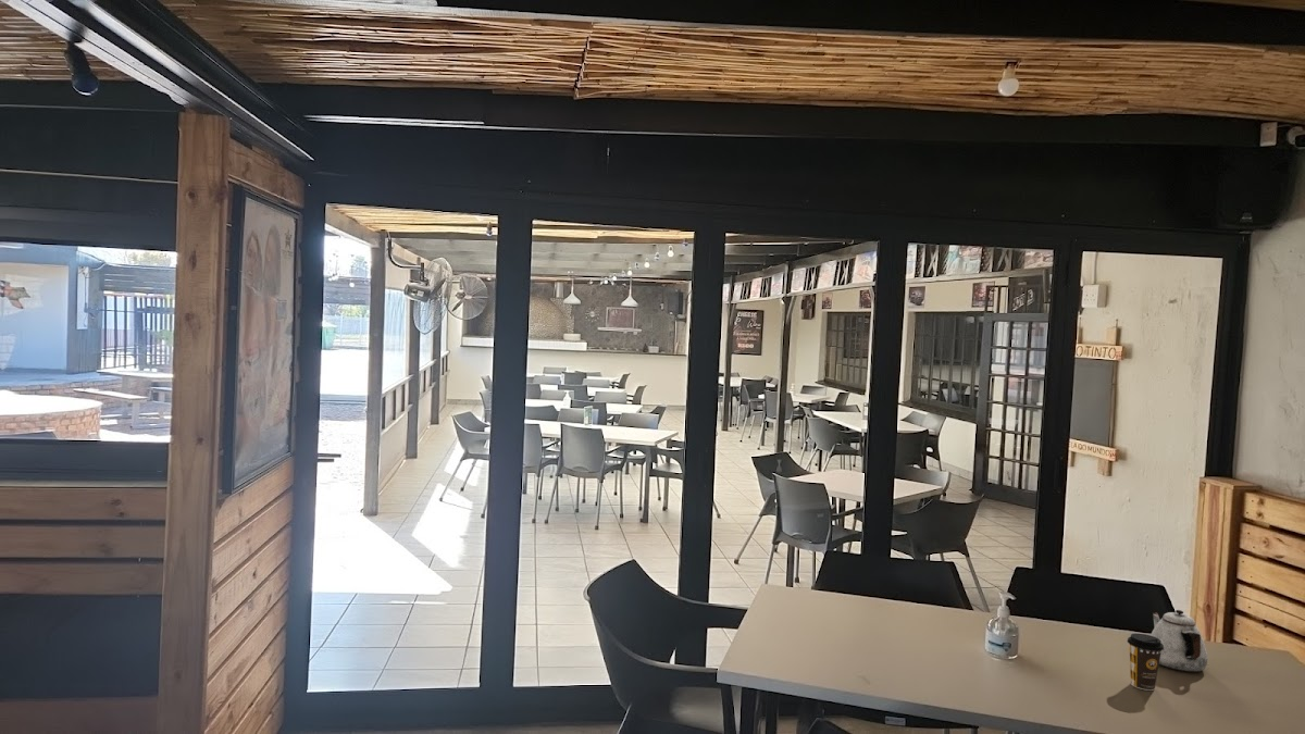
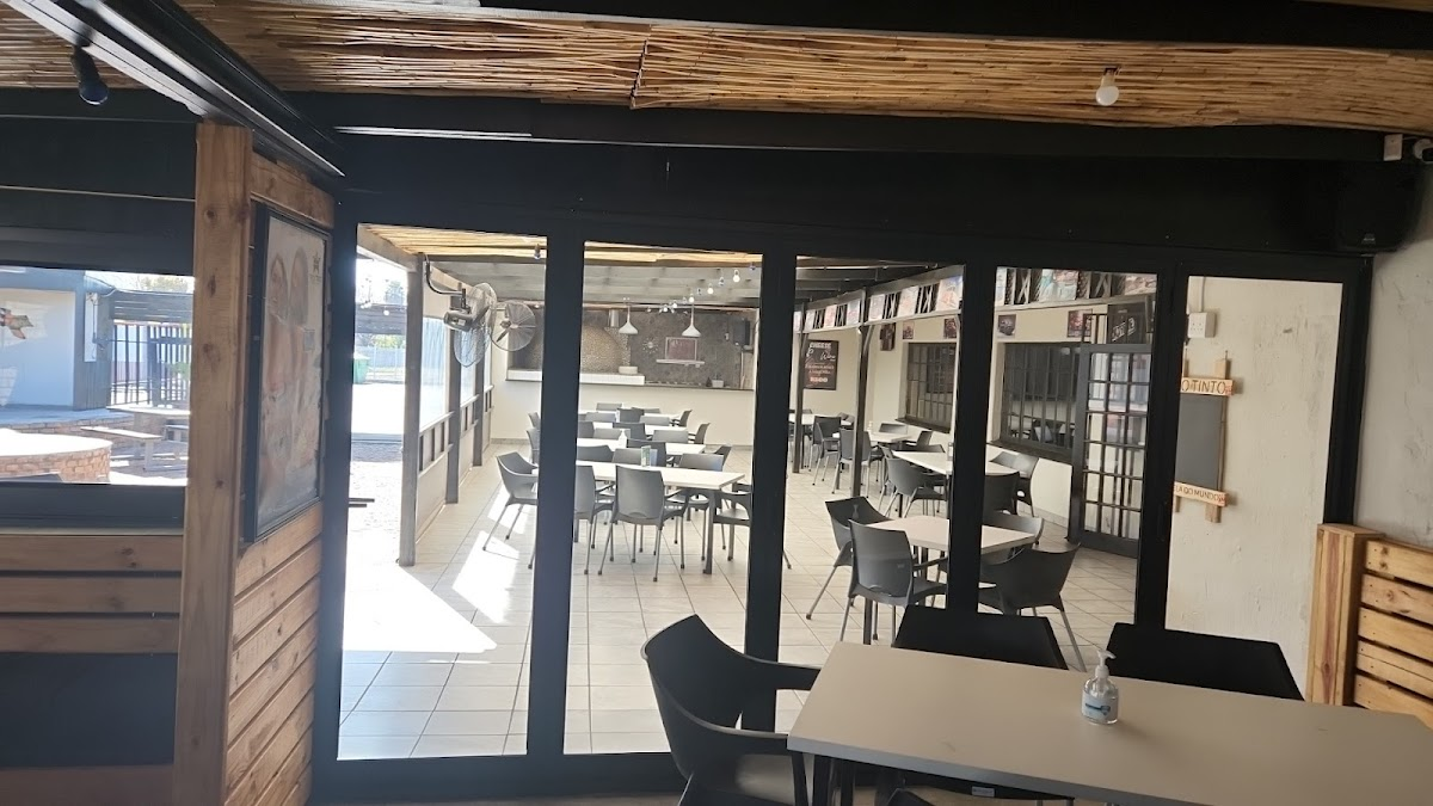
- teapot (1174, 635)
- coffee cup (1144, 661)
